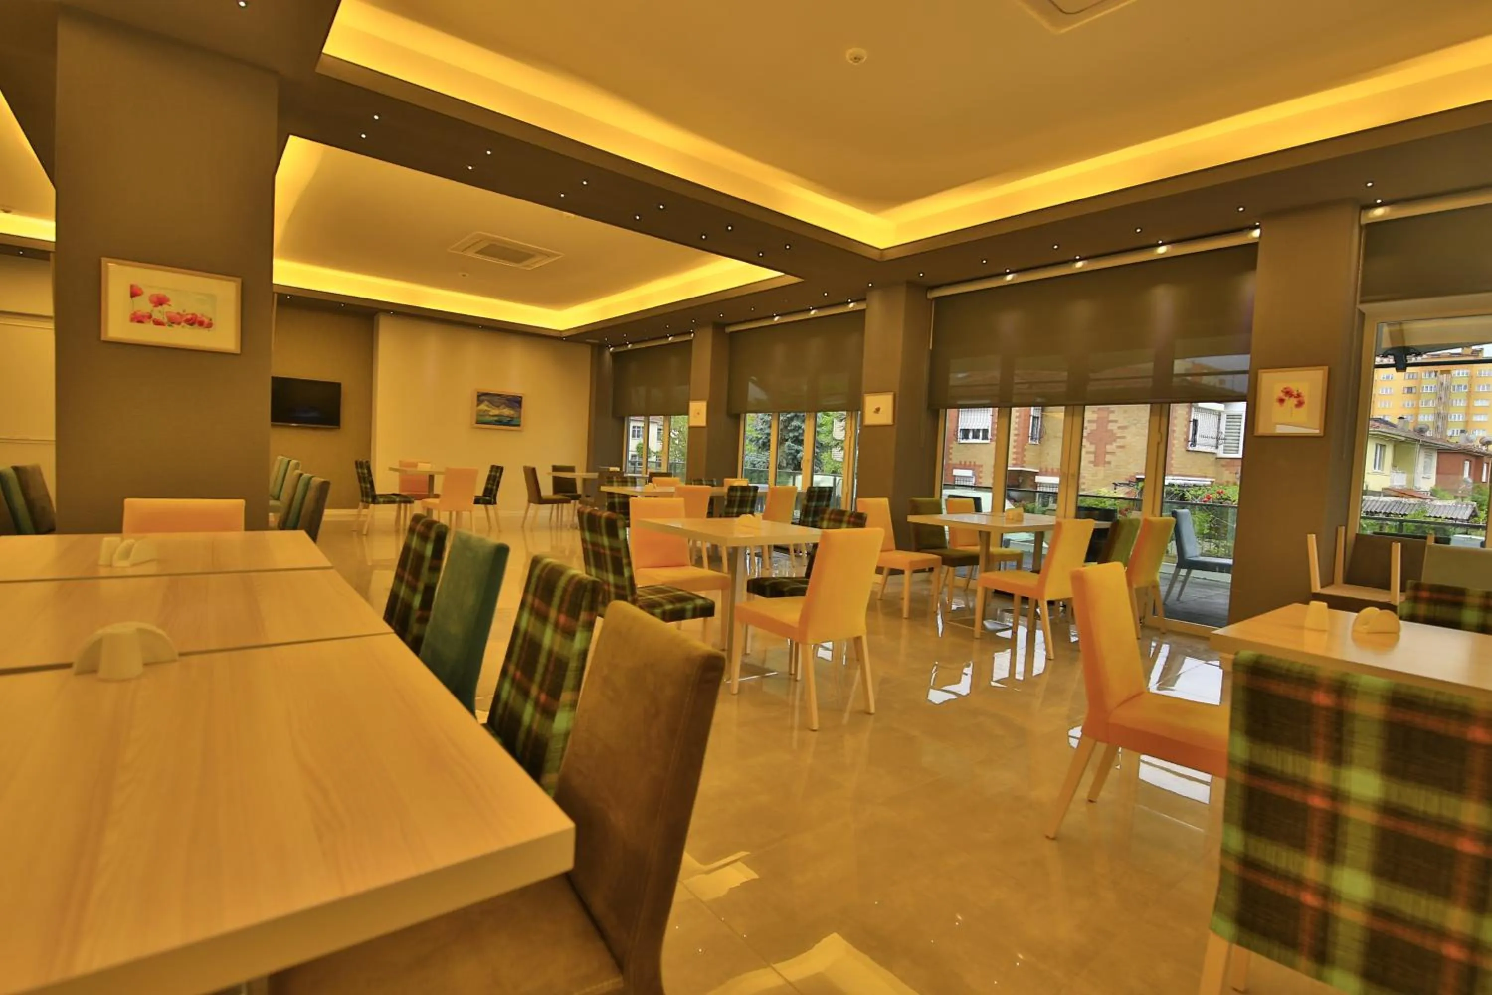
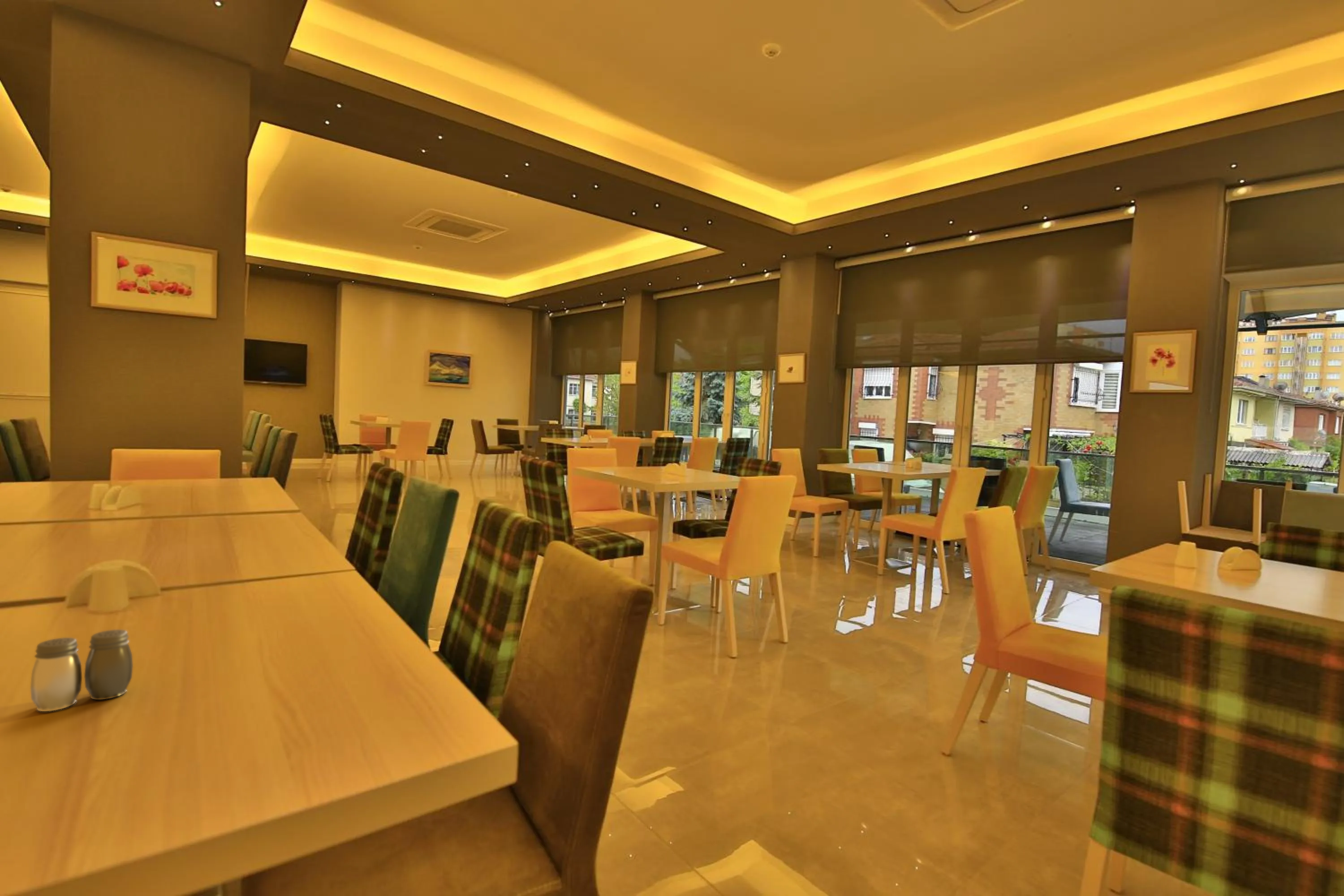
+ salt and pepper shaker (85, 668)
